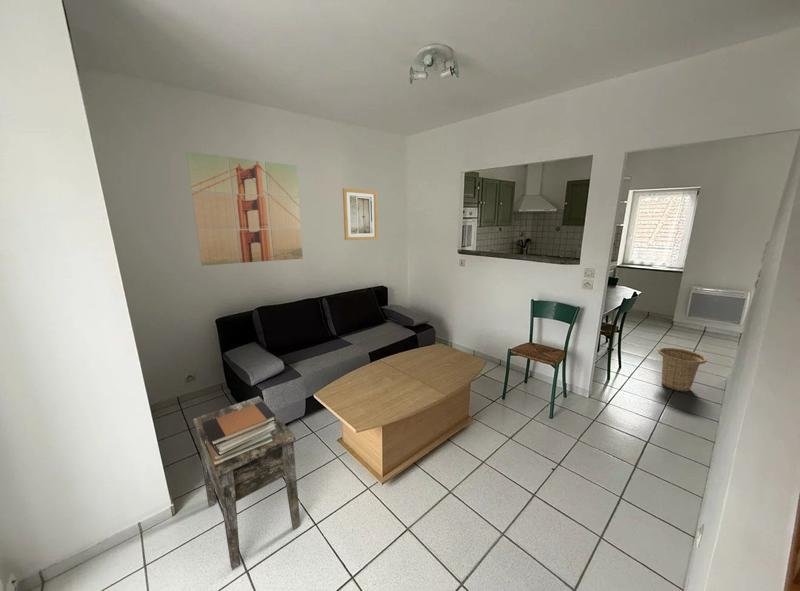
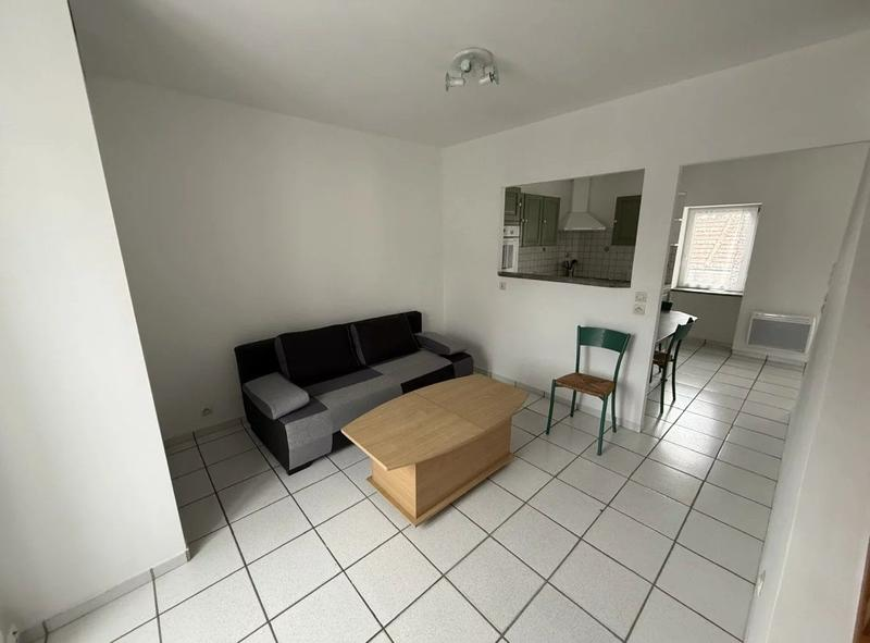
- wall art (361, 215)
- side table (247, 472)
- wall art (252, 212)
- book stack (241, 431)
- basket (678, 370)
